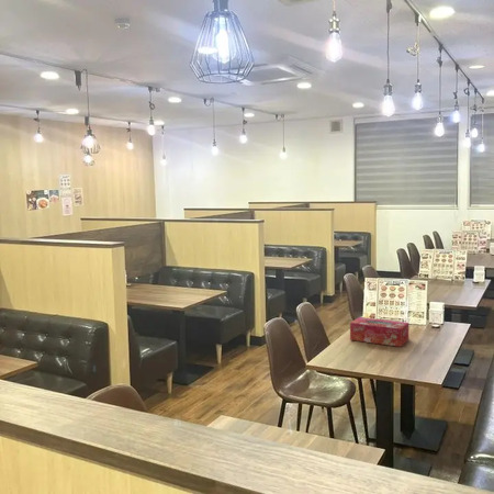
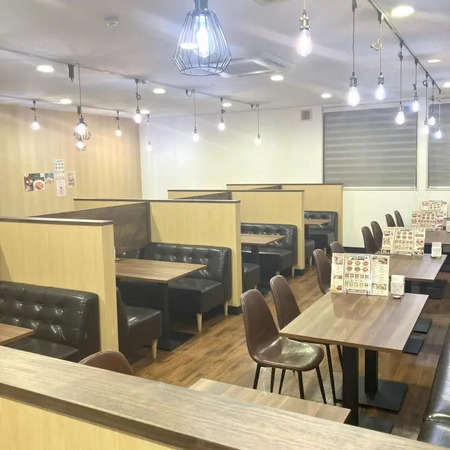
- tissue box (379, 330)
